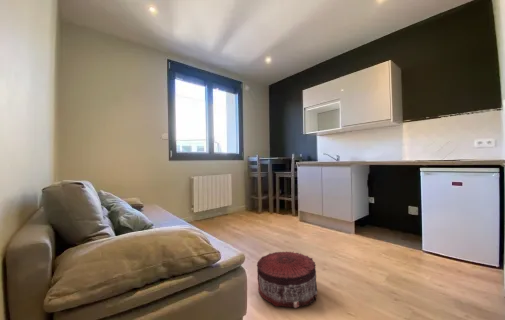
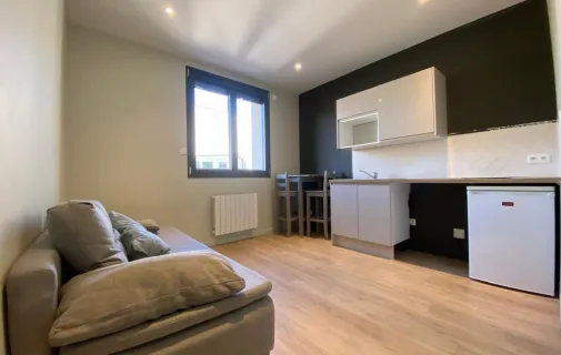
- pouf (287, 274)
